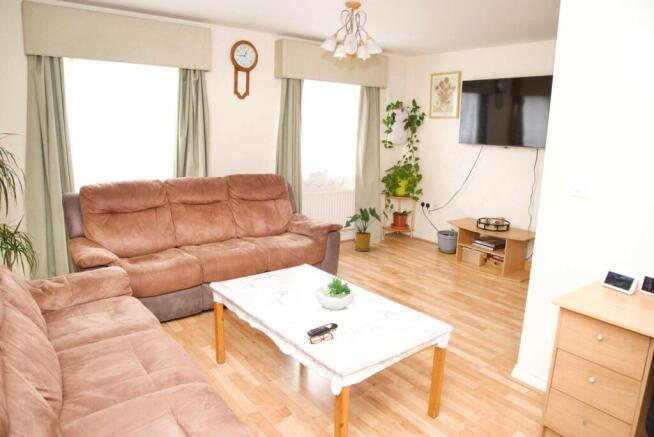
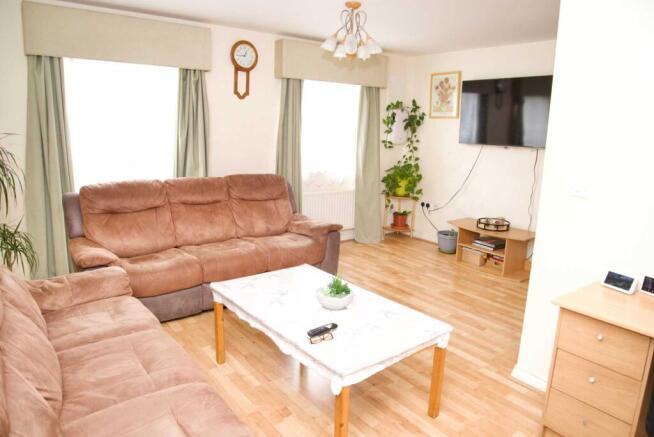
- house plant (363, 229)
